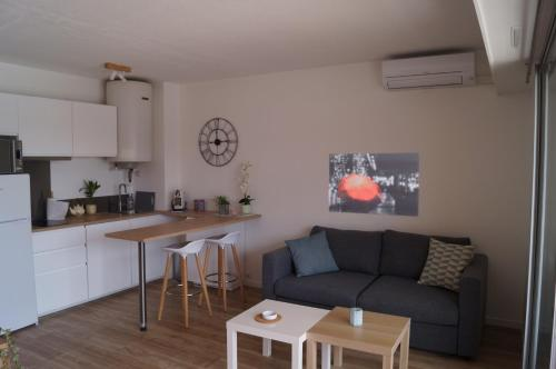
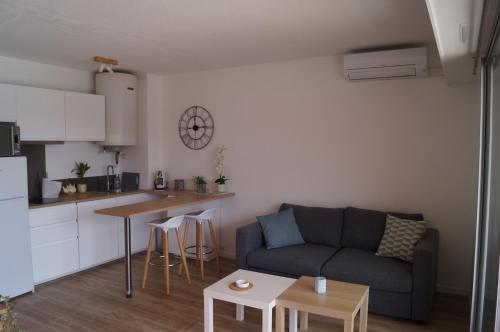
- wall art (371, 183)
